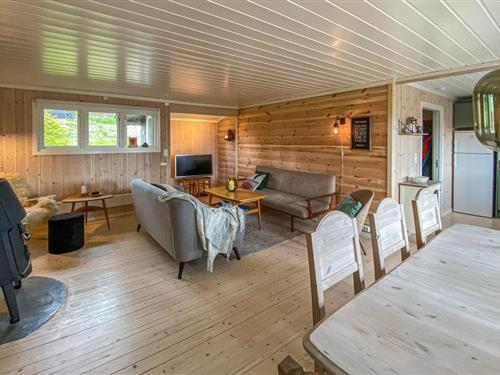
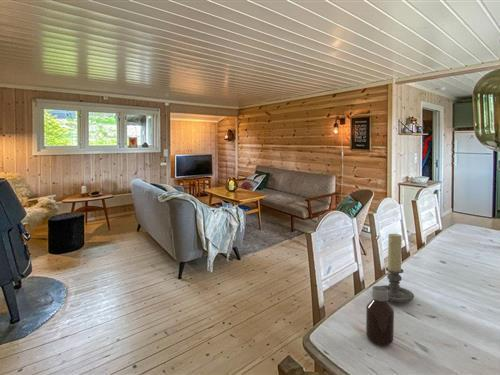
+ candle holder (393, 266)
+ bottle (379, 314)
